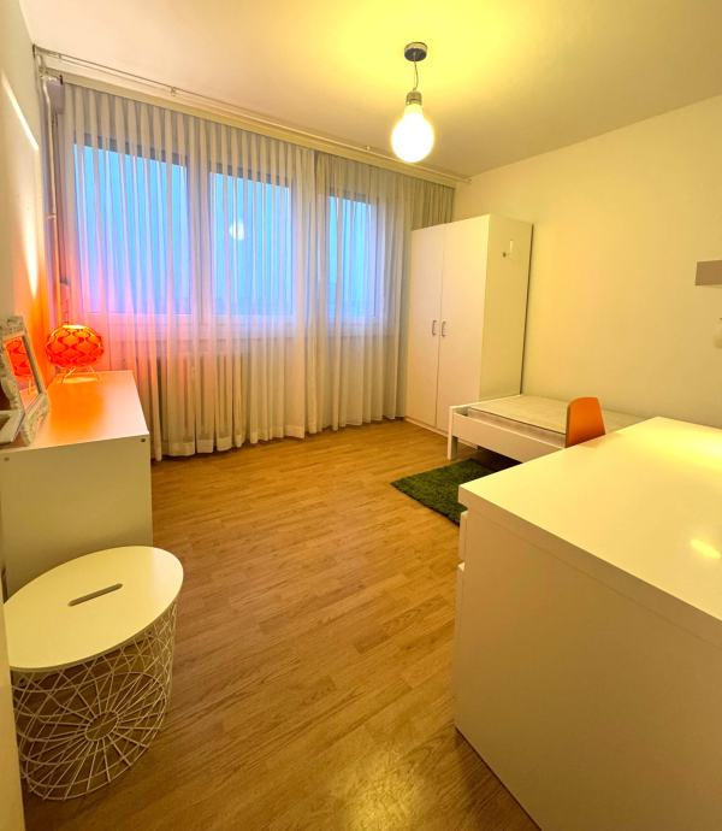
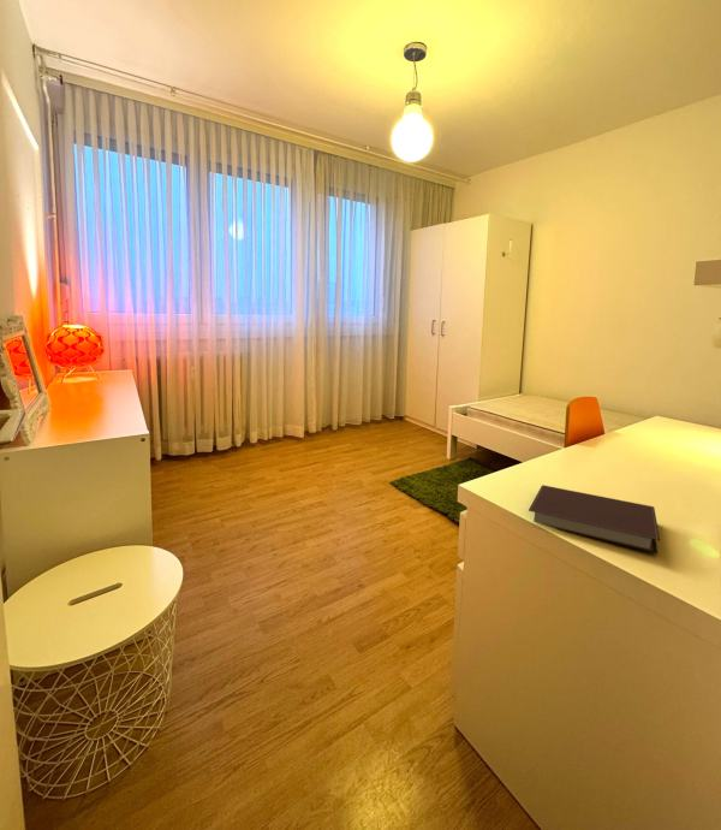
+ notebook (591, 514)
